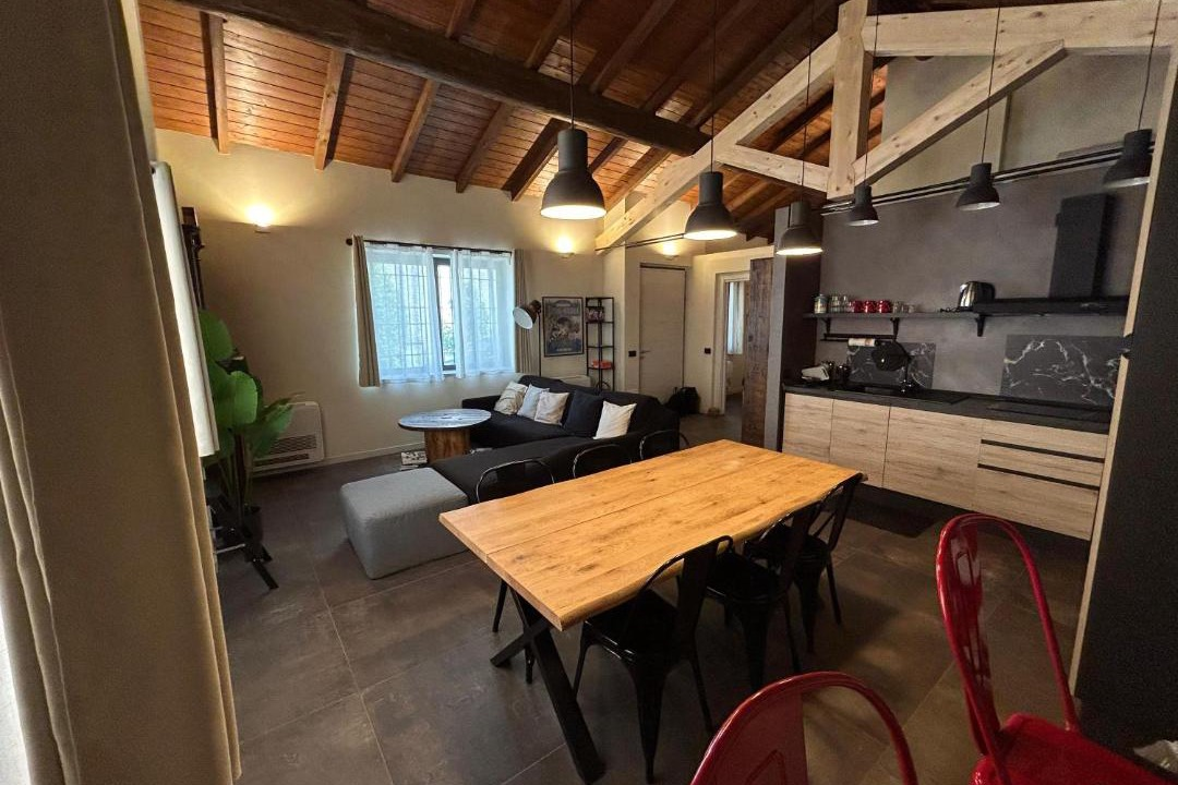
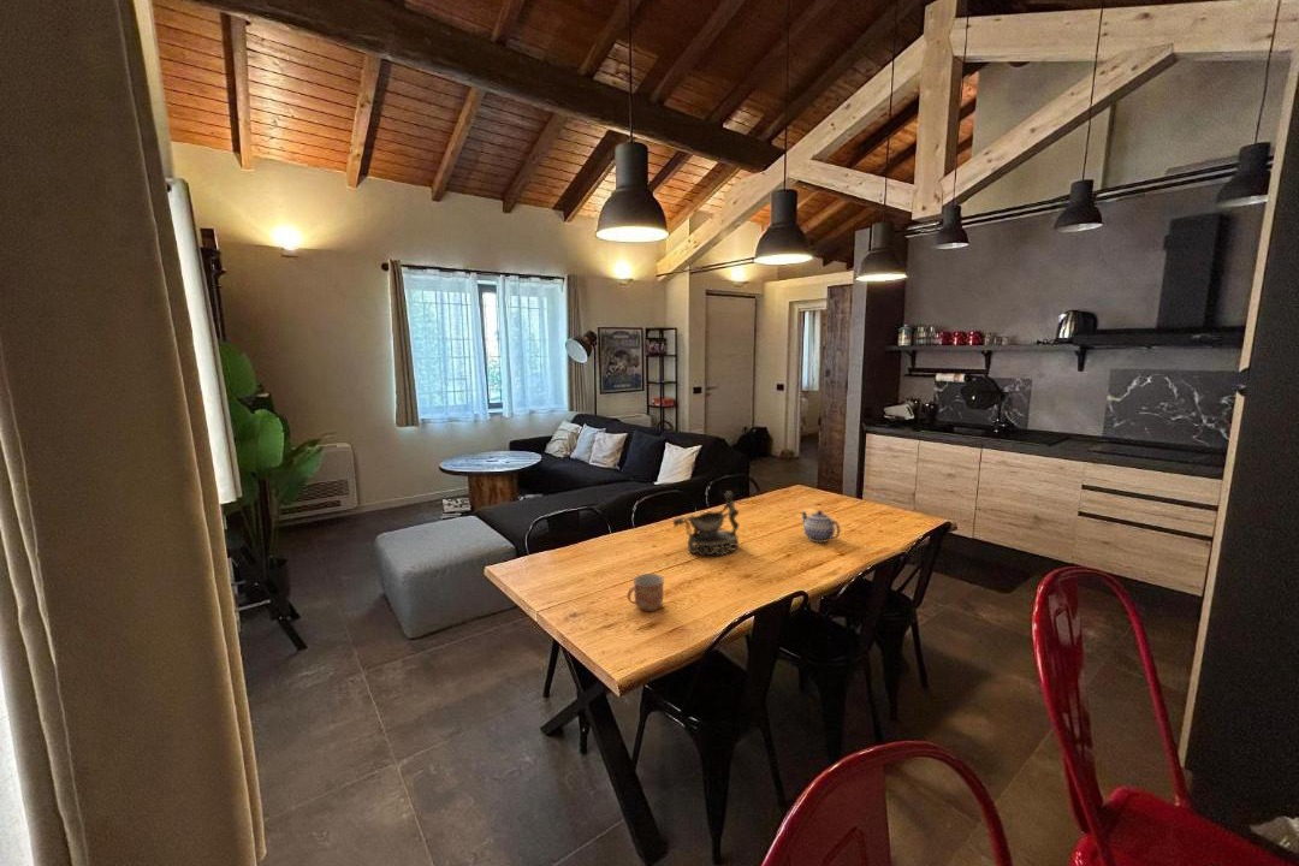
+ mug (645, 593)
+ teapot (819, 524)
+ decorative bowl (708, 522)
